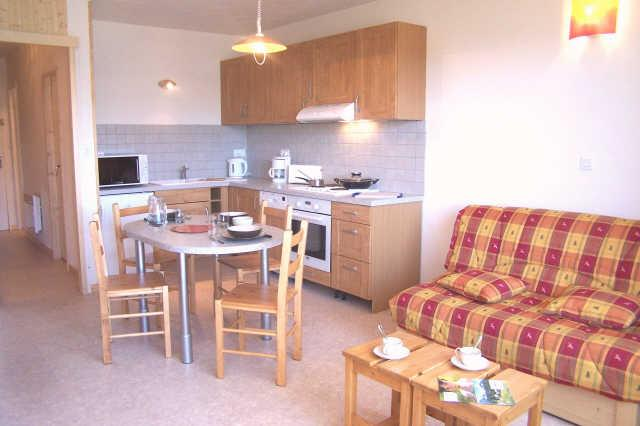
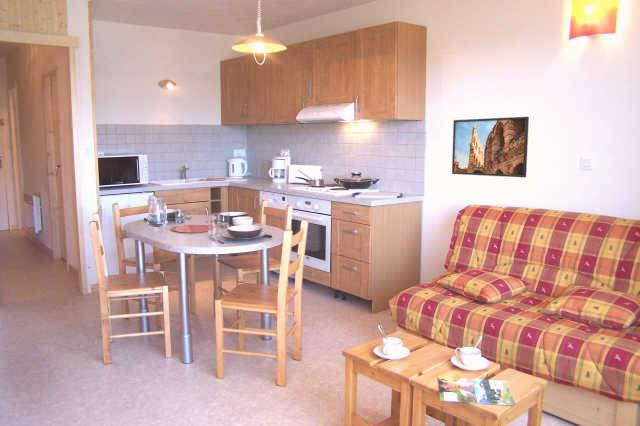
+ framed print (487, 147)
